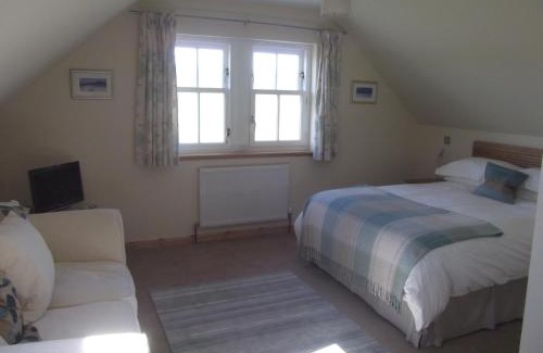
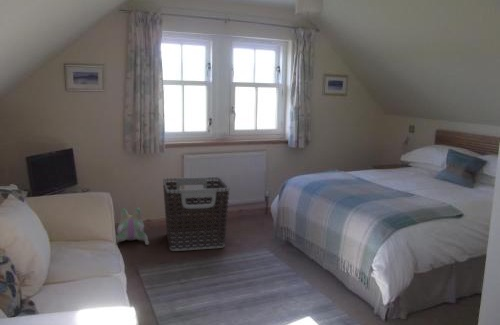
+ clothes hamper (195, 211)
+ plush toy (131, 225)
